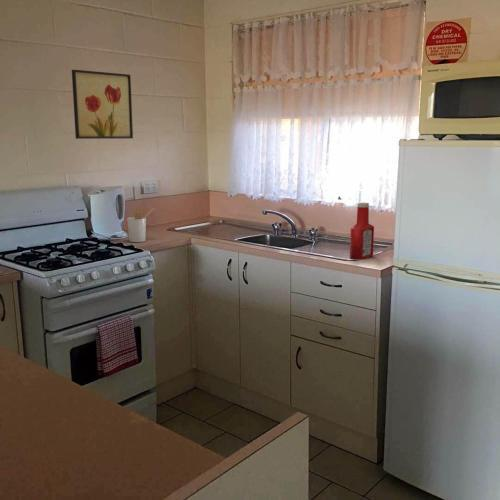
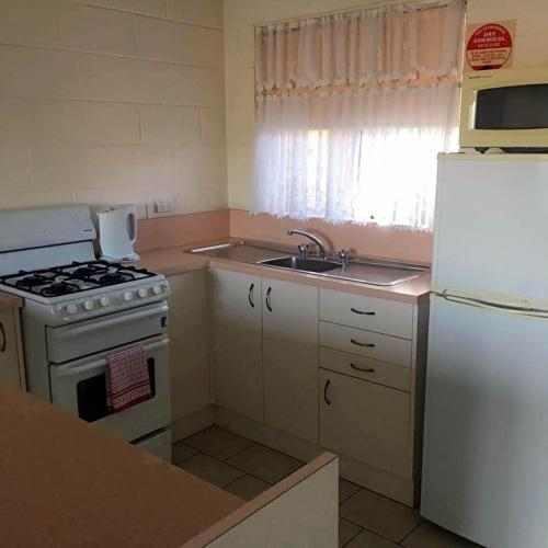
- utensil holder (141, 223)
- soap bottle (362, 230)
- wall art (103, 105)
